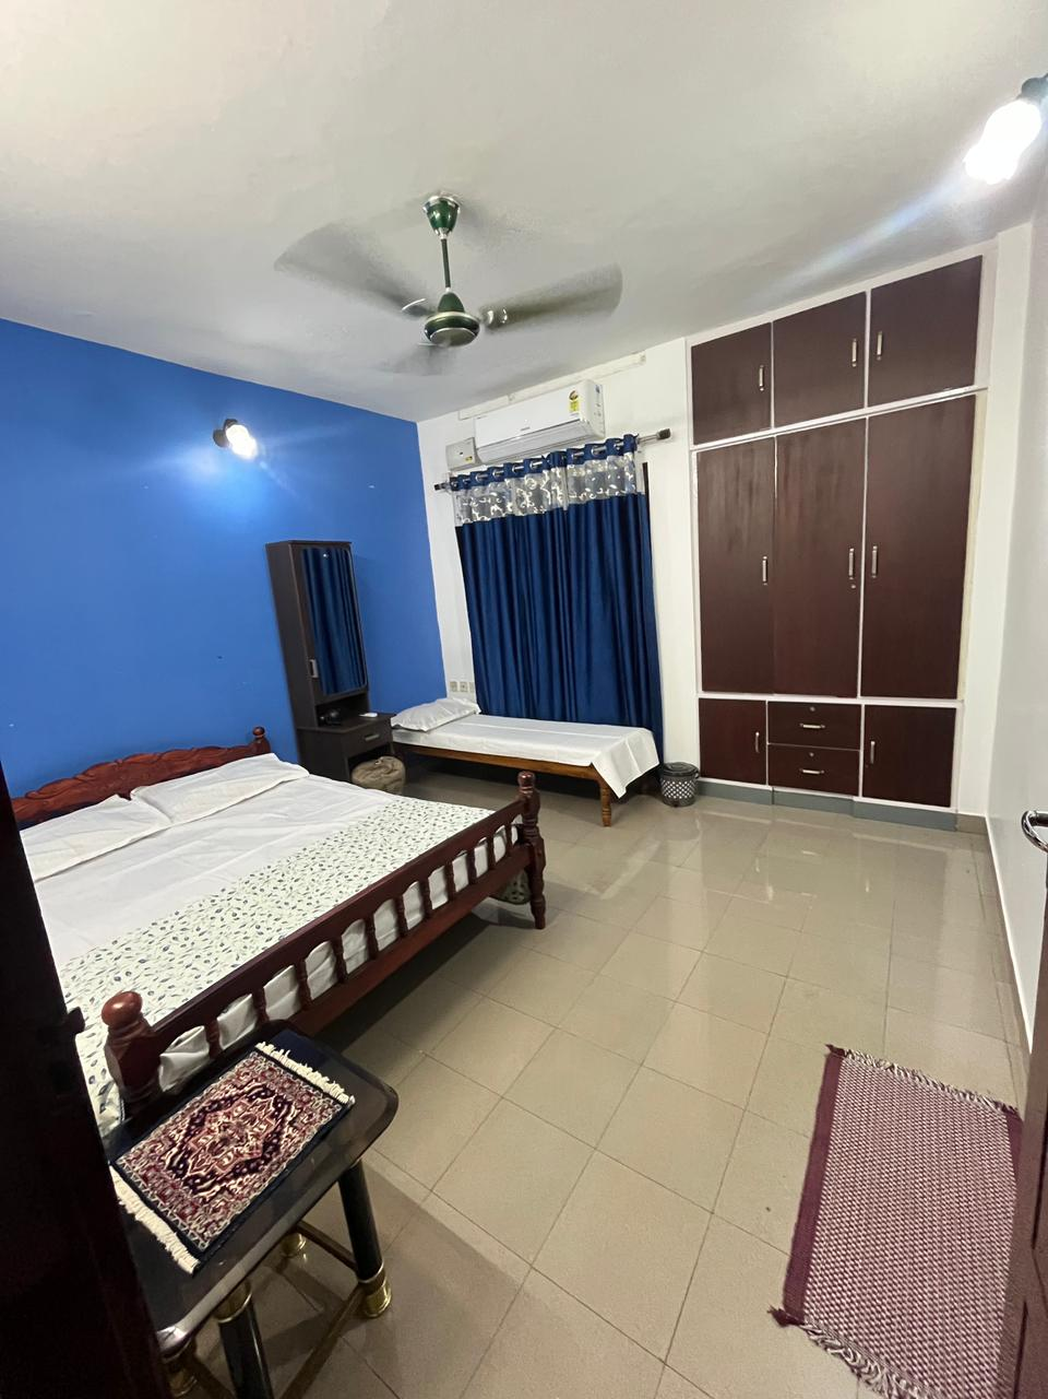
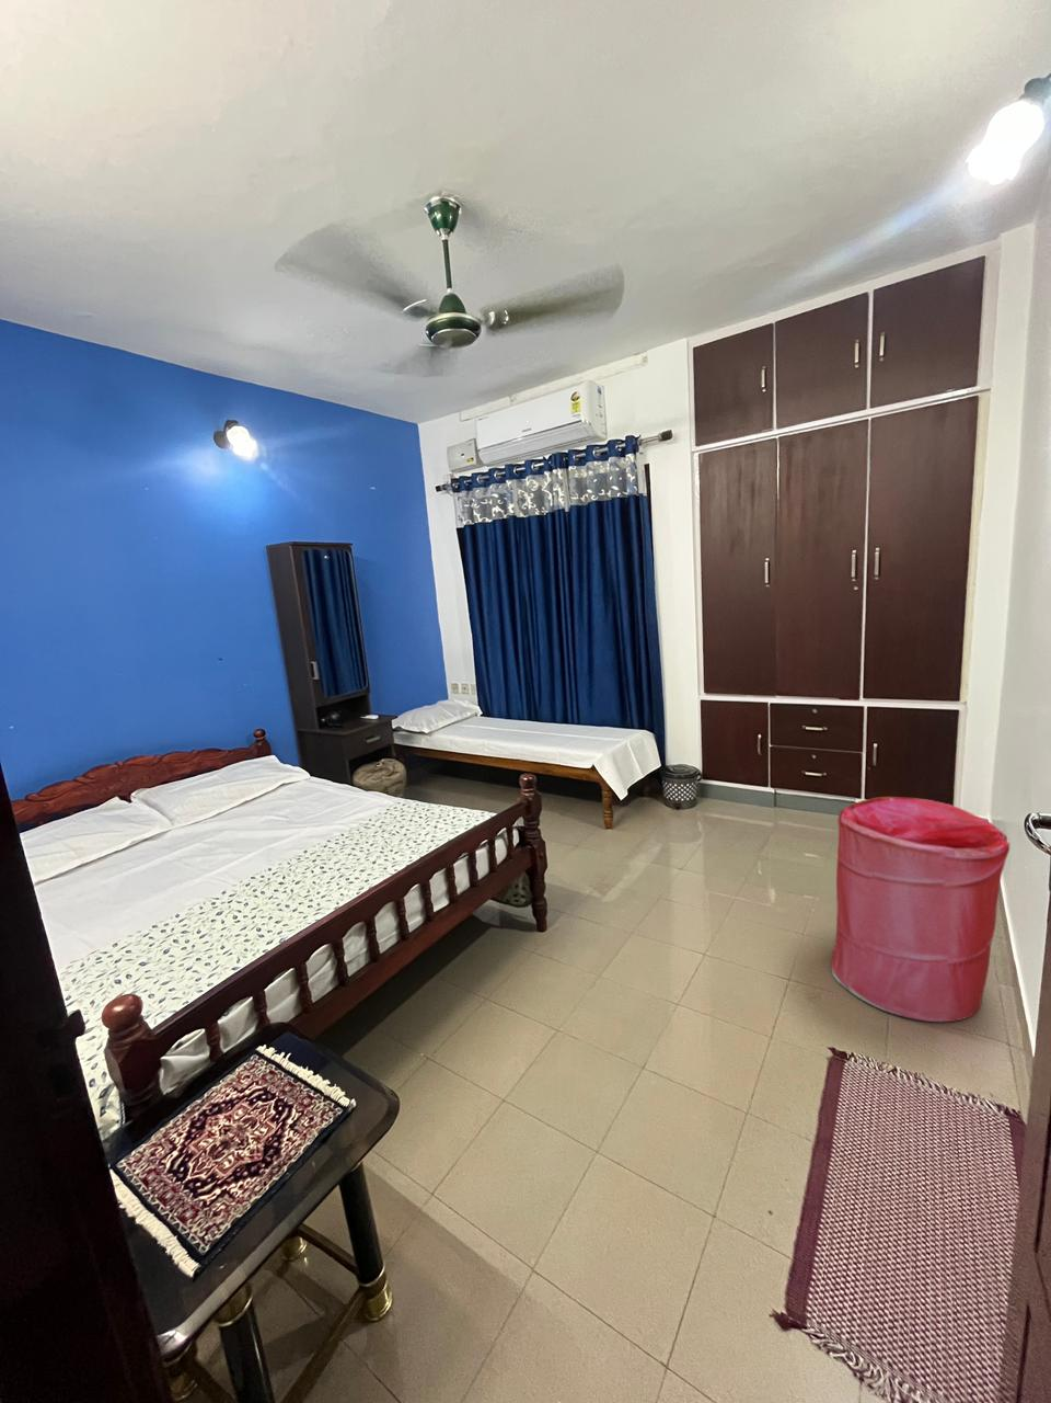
+ laundry hamper (912, 899)
